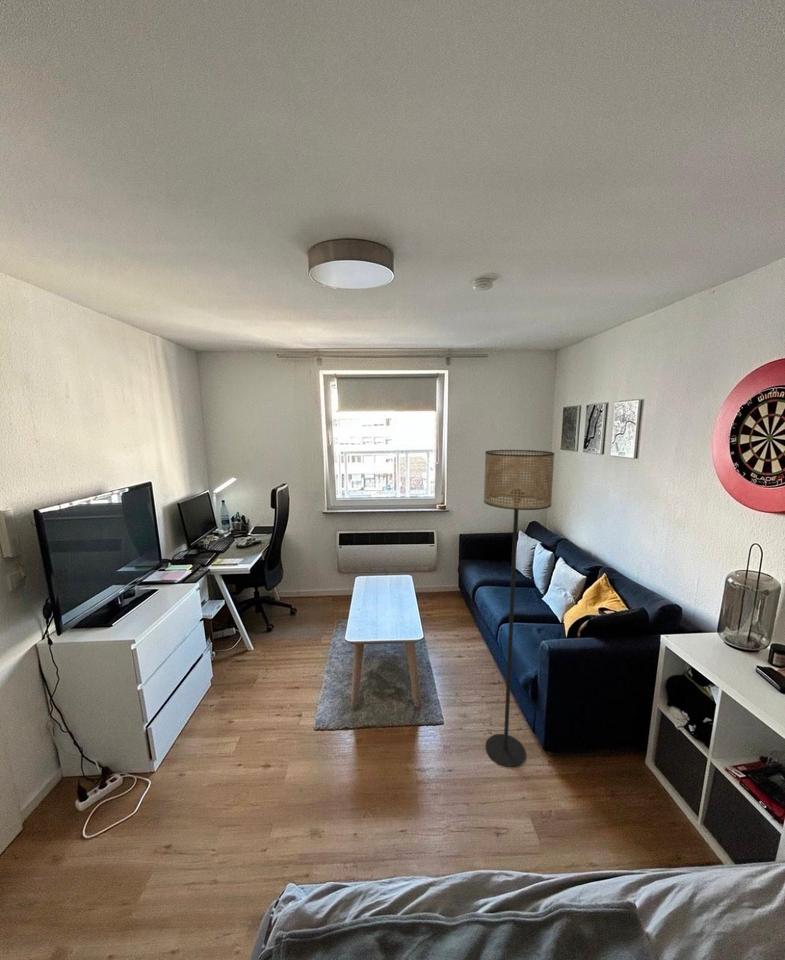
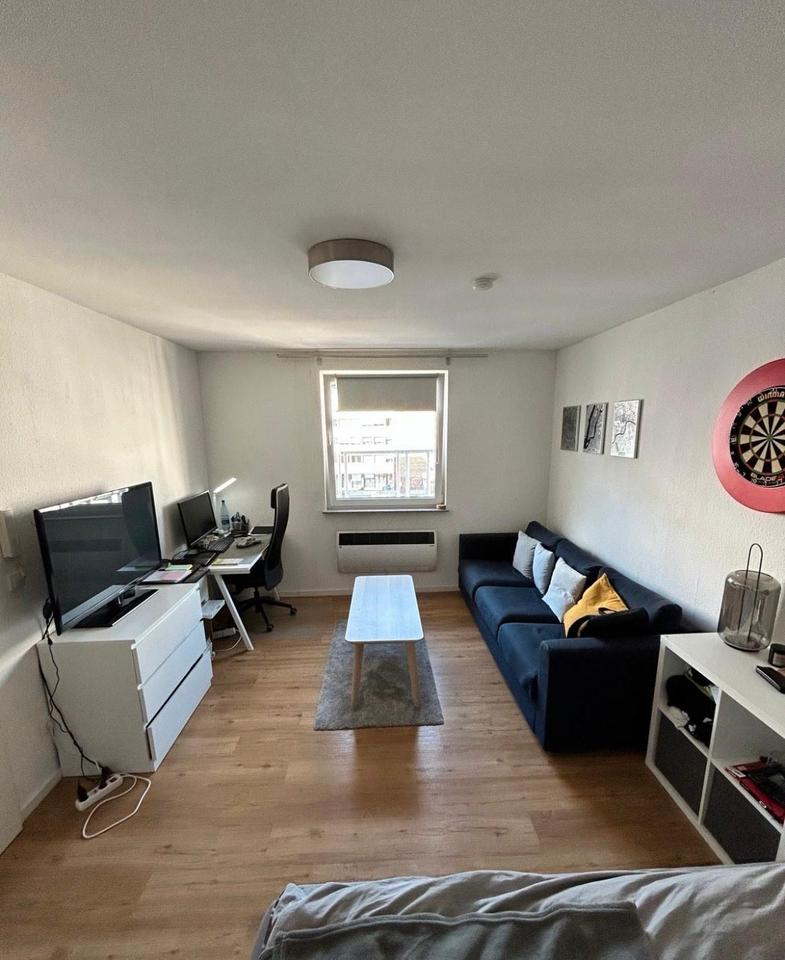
- floor lamp (511, 610)
